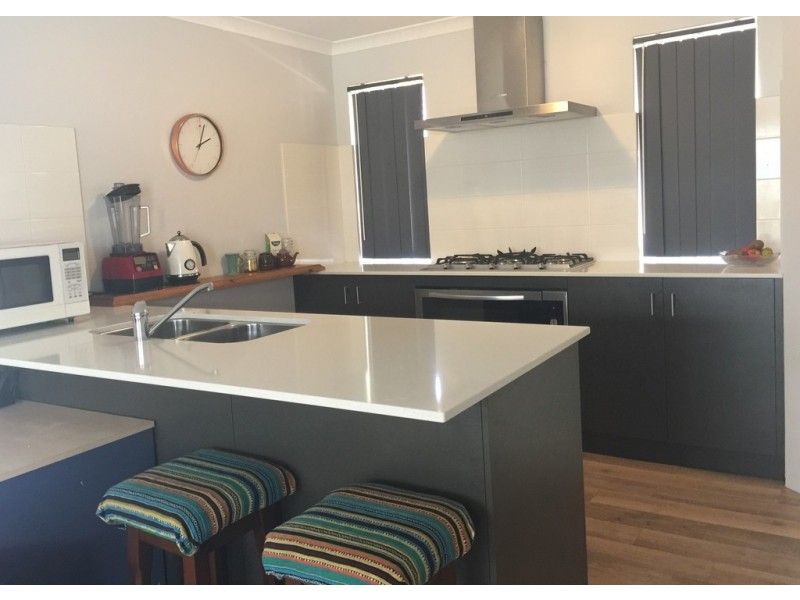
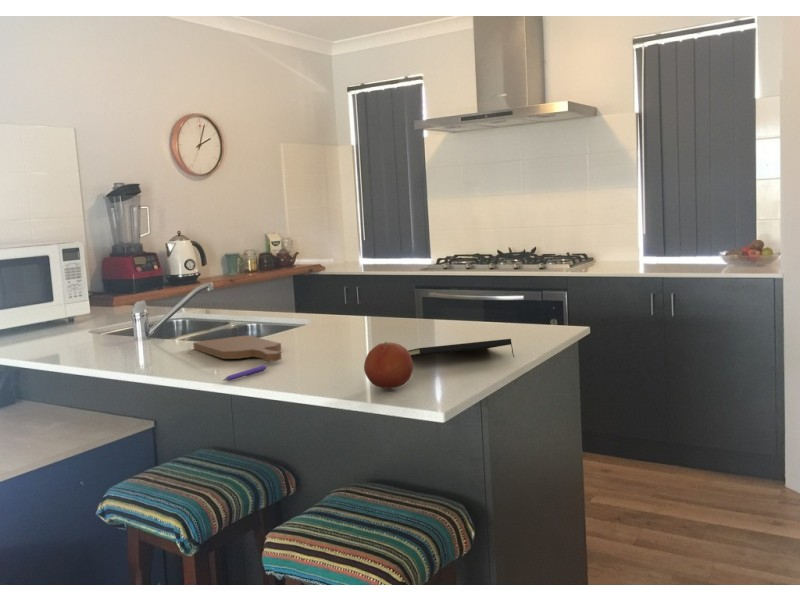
+ pen (245, 373)
+ cutting board (246, 349)
+ notepad (454, 348)
+ fruit (388, 364)
